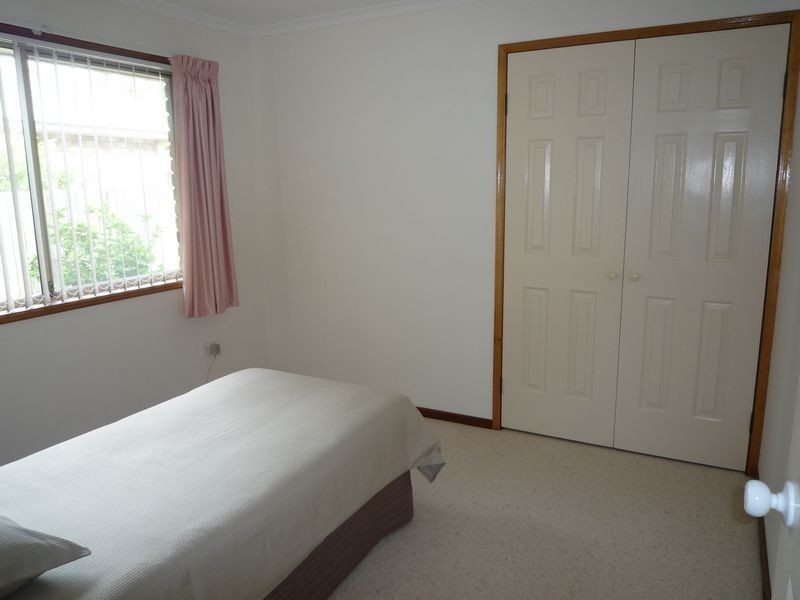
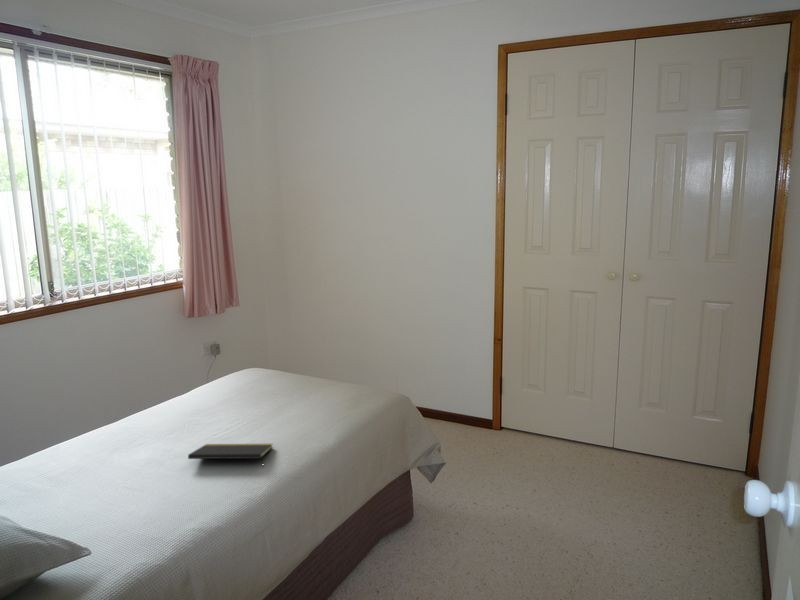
+ notepad (232, 451)
